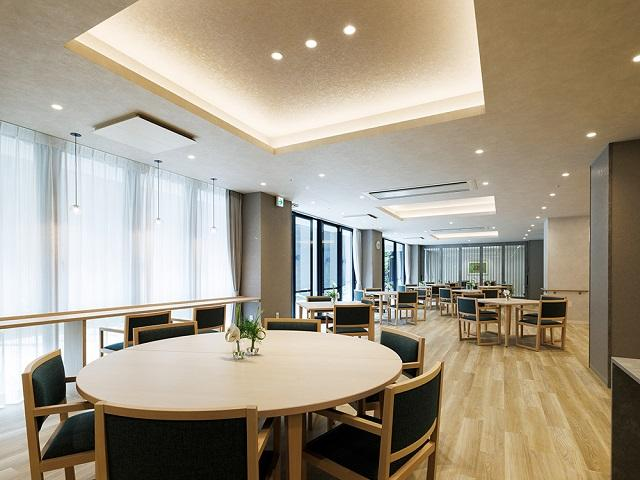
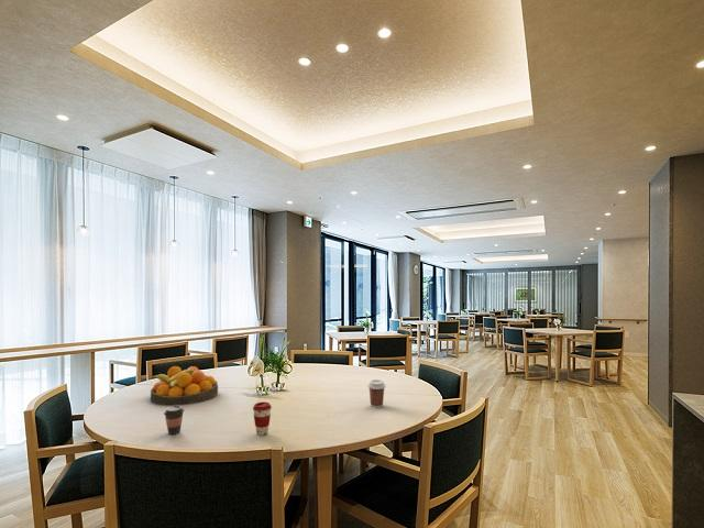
+ coffee cup (262, 418)
+ coffee cup (174, 420)
+ coffee cup (376, 393)
+ fruit bowl (185, 382)
